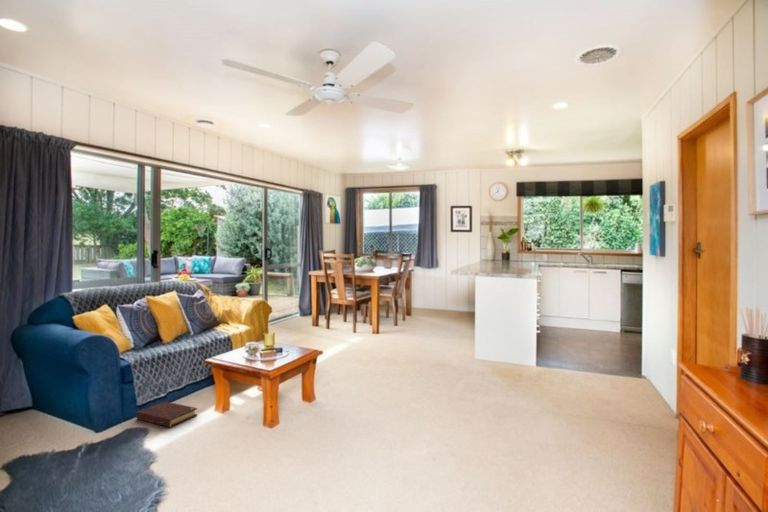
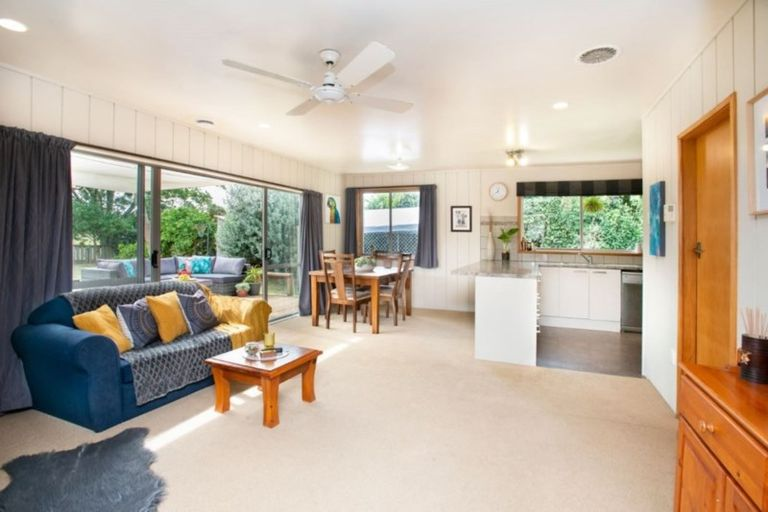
- book (167, 413)
